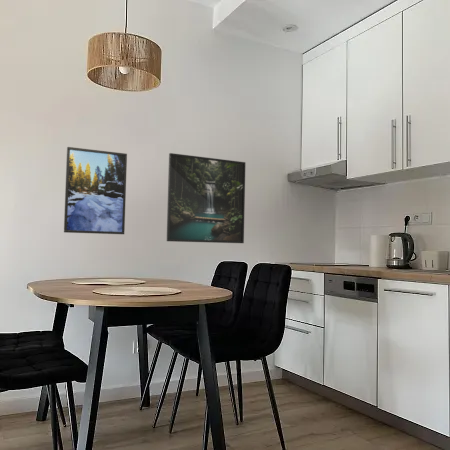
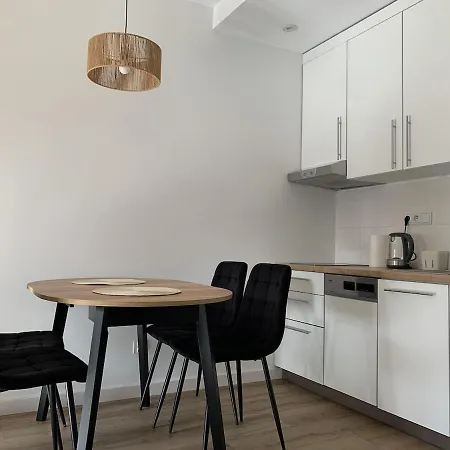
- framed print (207, 200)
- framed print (96, 191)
